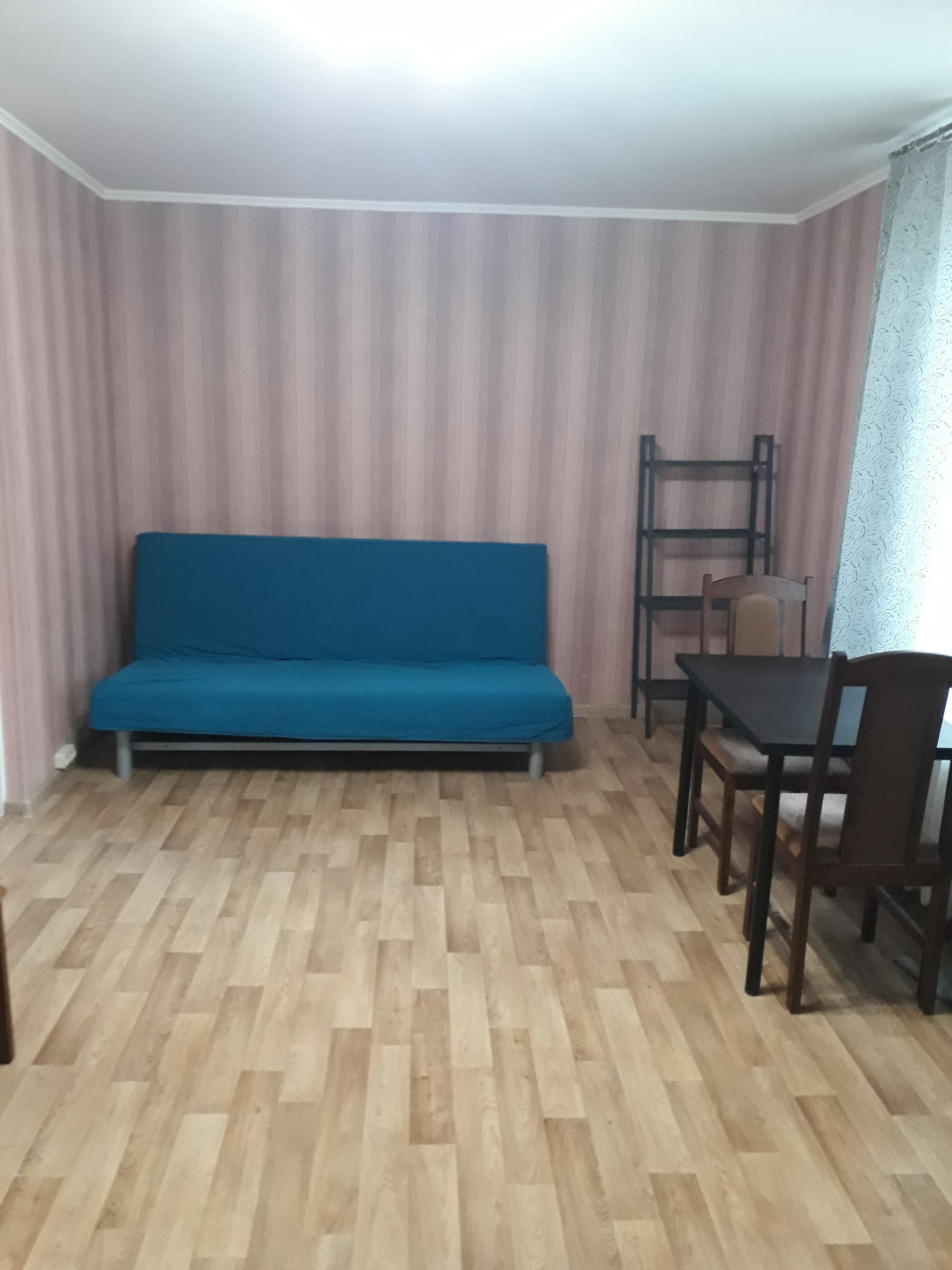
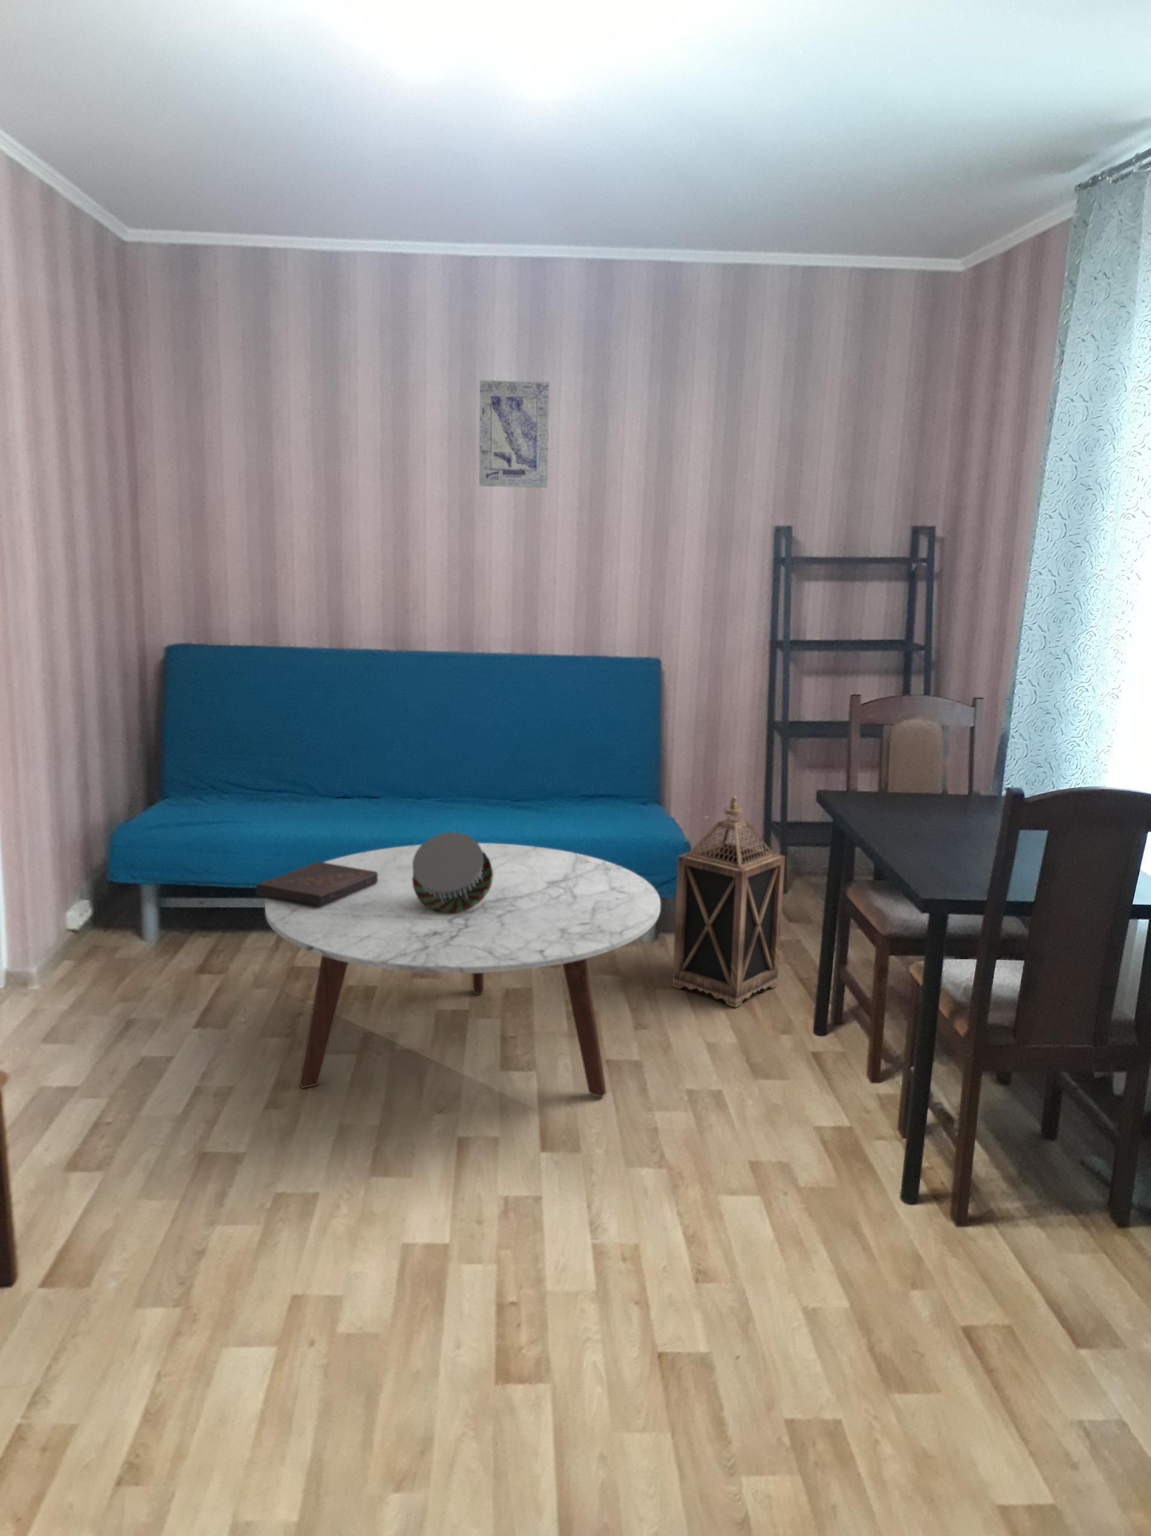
+ book (318, 883)
+ drum (451, 870)
+ lantern (729, 893)
+ wall art (514, 434)
+ coffee table (465, 972)
